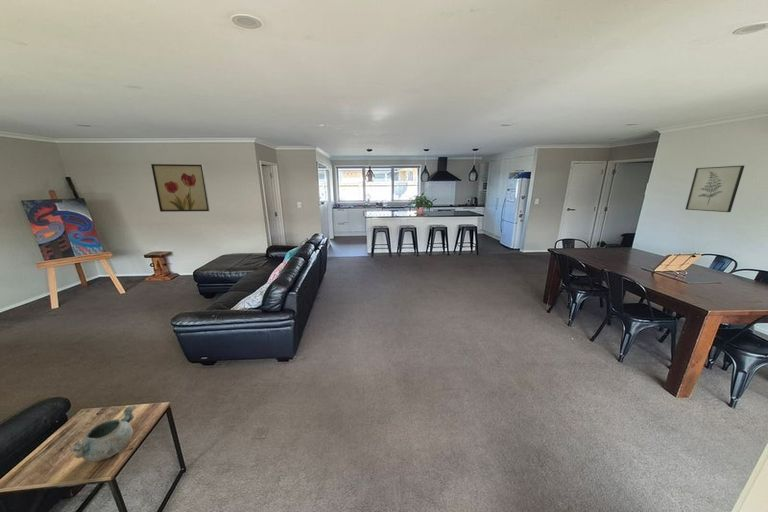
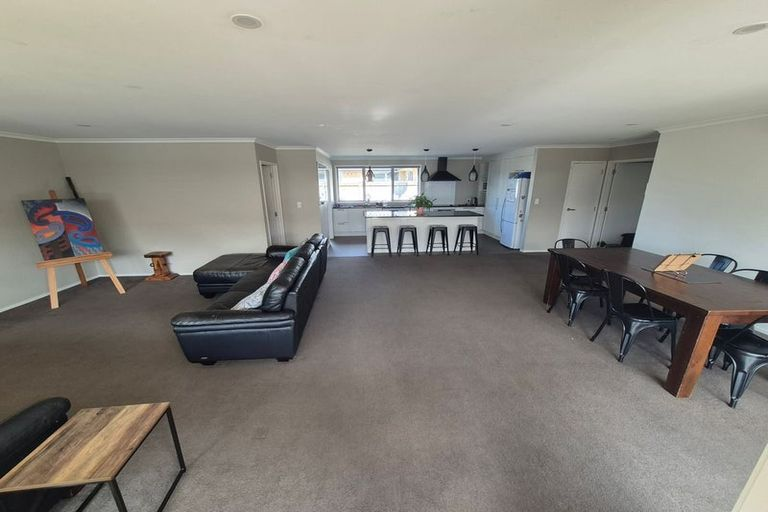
- wall art (181, 188)
- wall art (712, 189)
- decorative bowl (107, 436)
